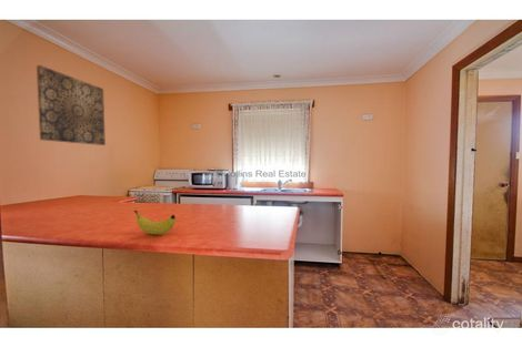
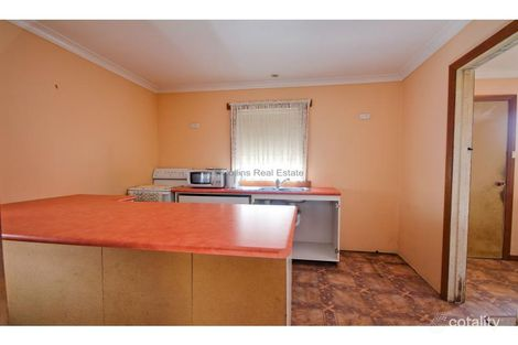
- wall art (76, 111)
- fruit (155, 222)
